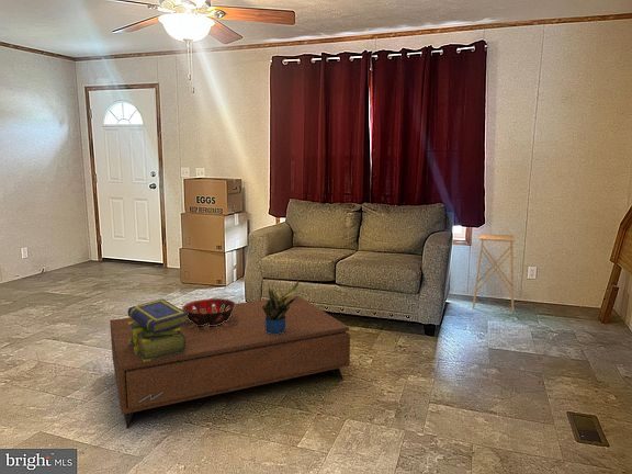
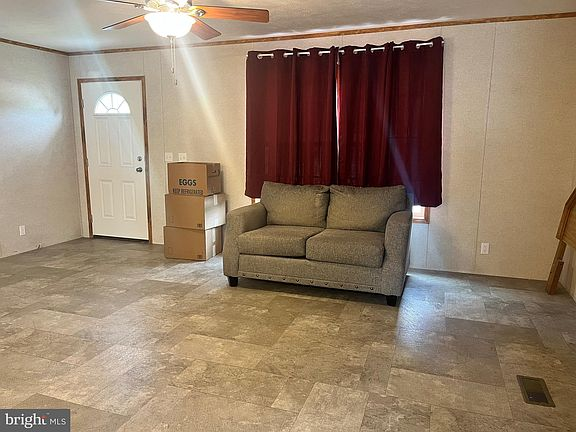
- potted plant (282, 303)
- coffee table (228, 351)
- decorative bowl (210, 313)
- side table (495, 270)
- stack of books (158, 327)
